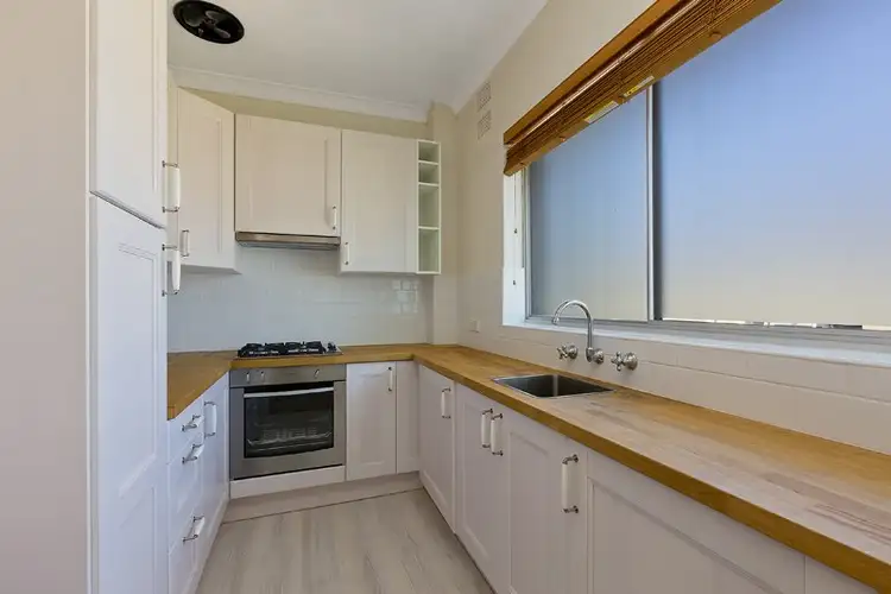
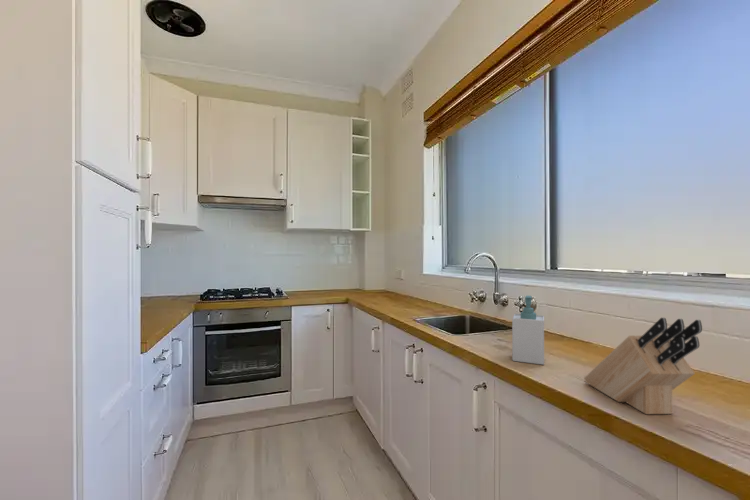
+ soap bottle (528, 327)
+ knife block (638, 355)
